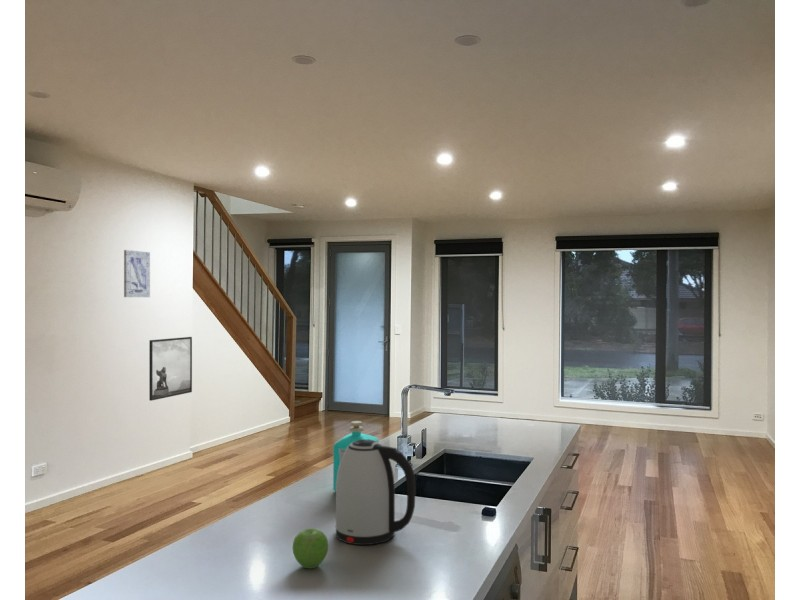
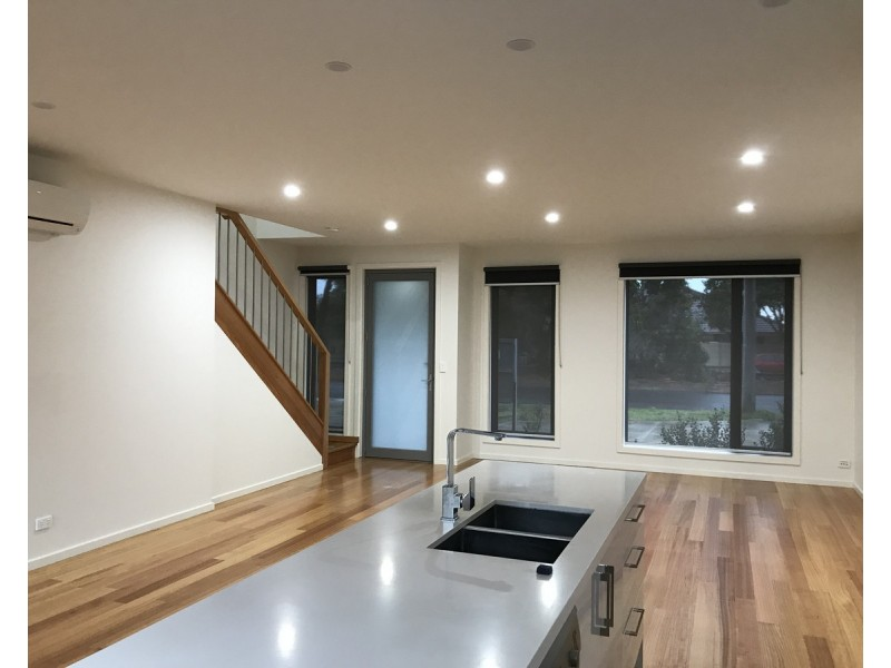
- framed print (171, 367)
- fruit (310, 548)
- kettle (375, 488)
- soap bottle (346, 448)
- wall art (137, 274)
